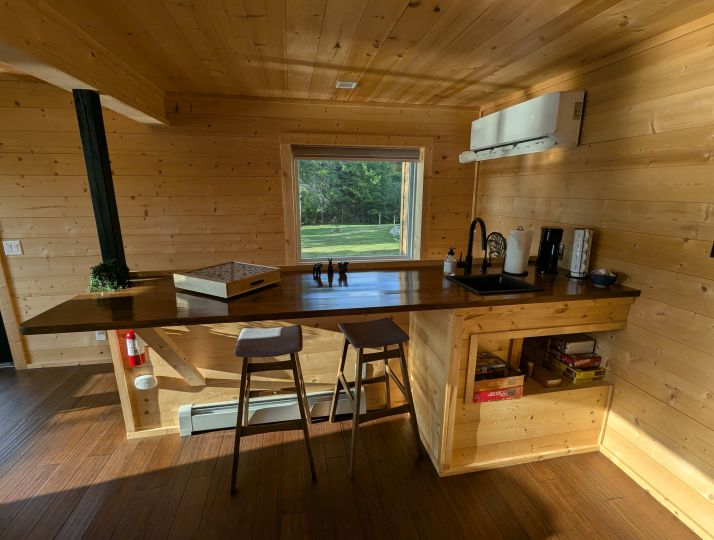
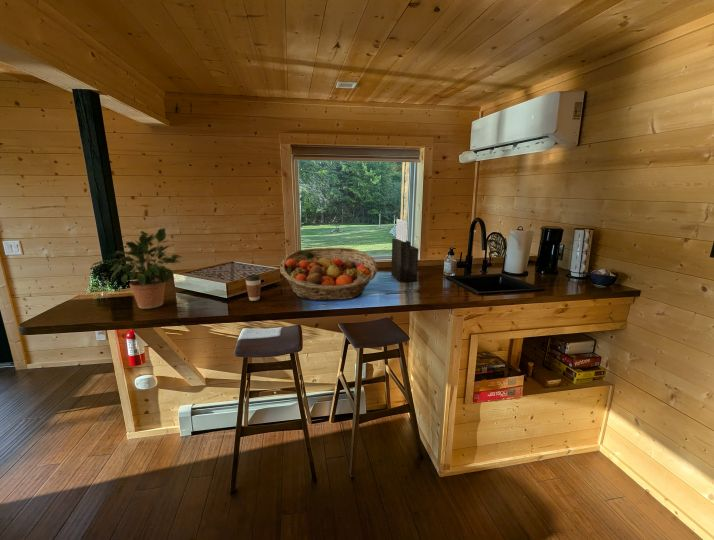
+ potted plant (139, 268)
+ fruit basket (329, 272)
+ coffee cup (253, 287)
+ knife block (406, 249)
